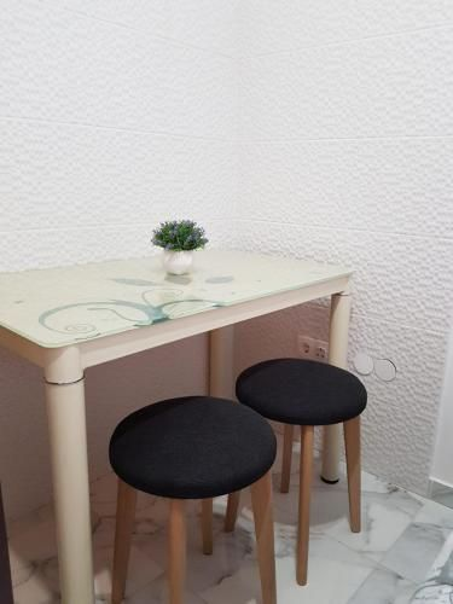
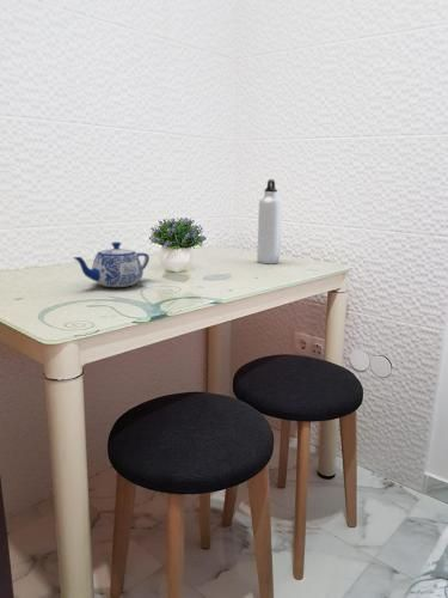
+ water bottle (269, 221)
+ teapot (112, 263)
